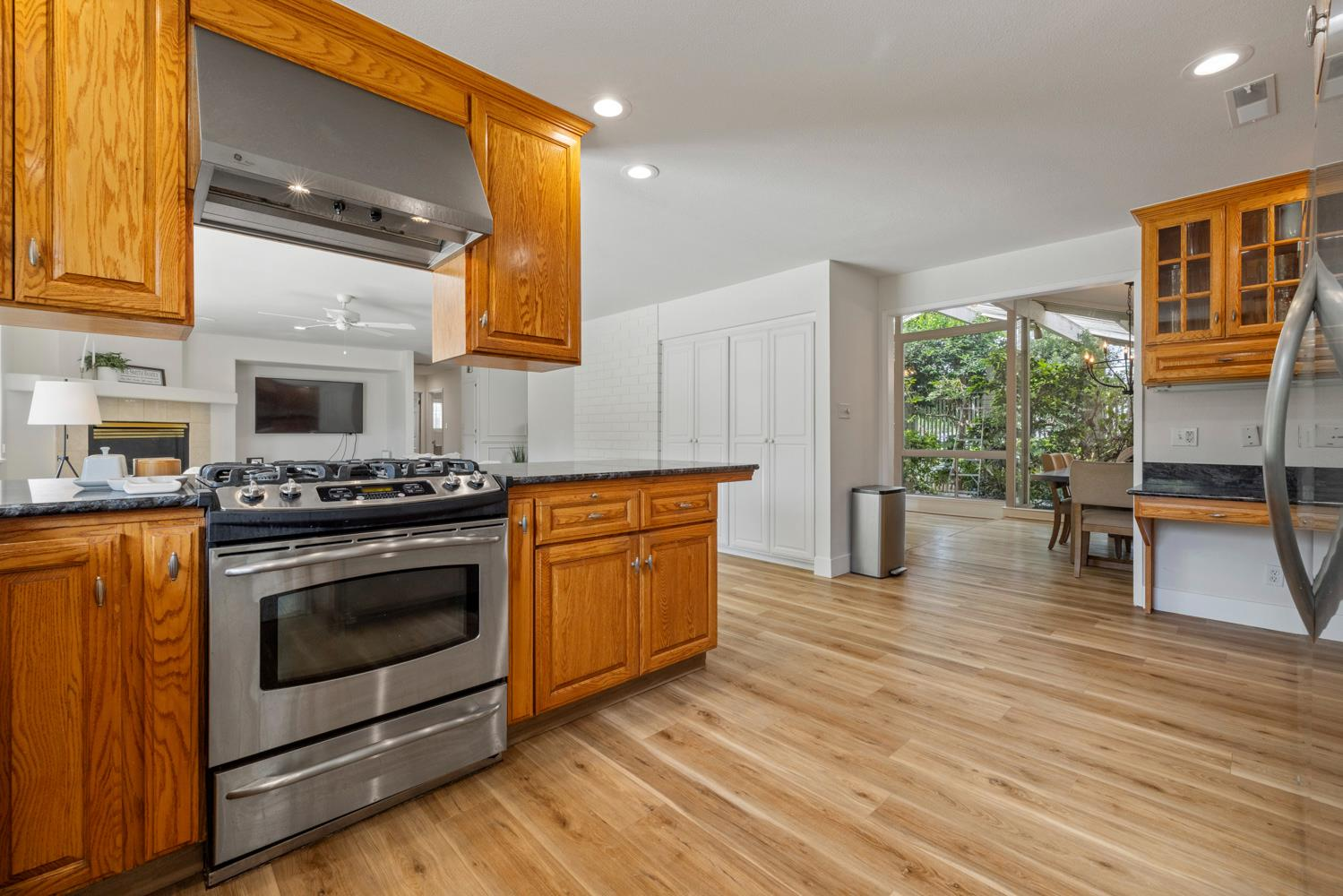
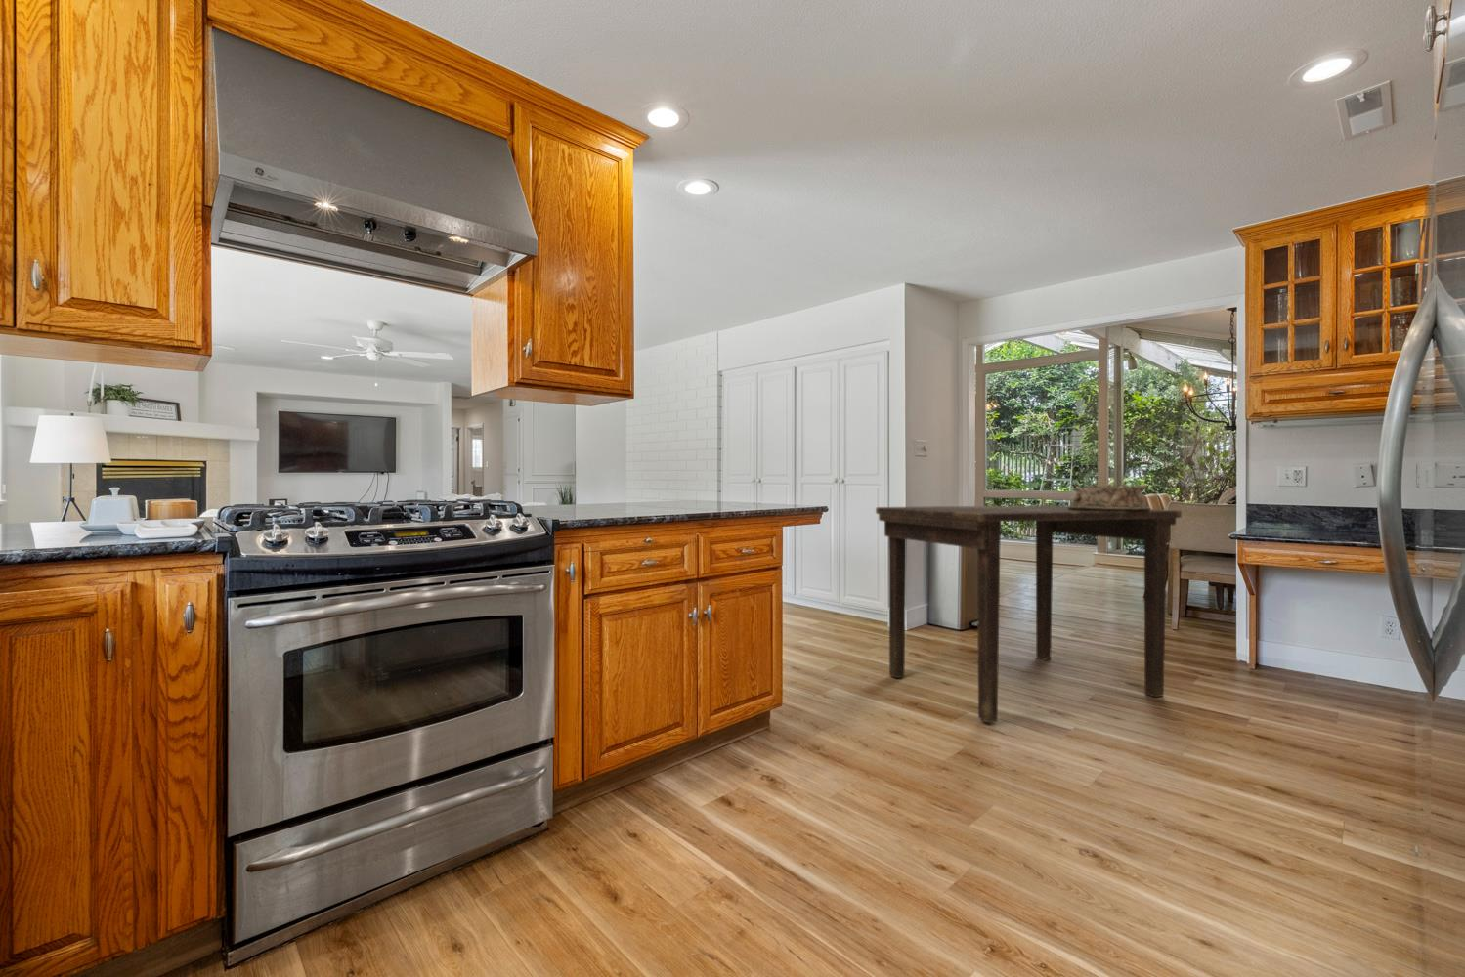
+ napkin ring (1110, 496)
+ dining table (1036, 596)
